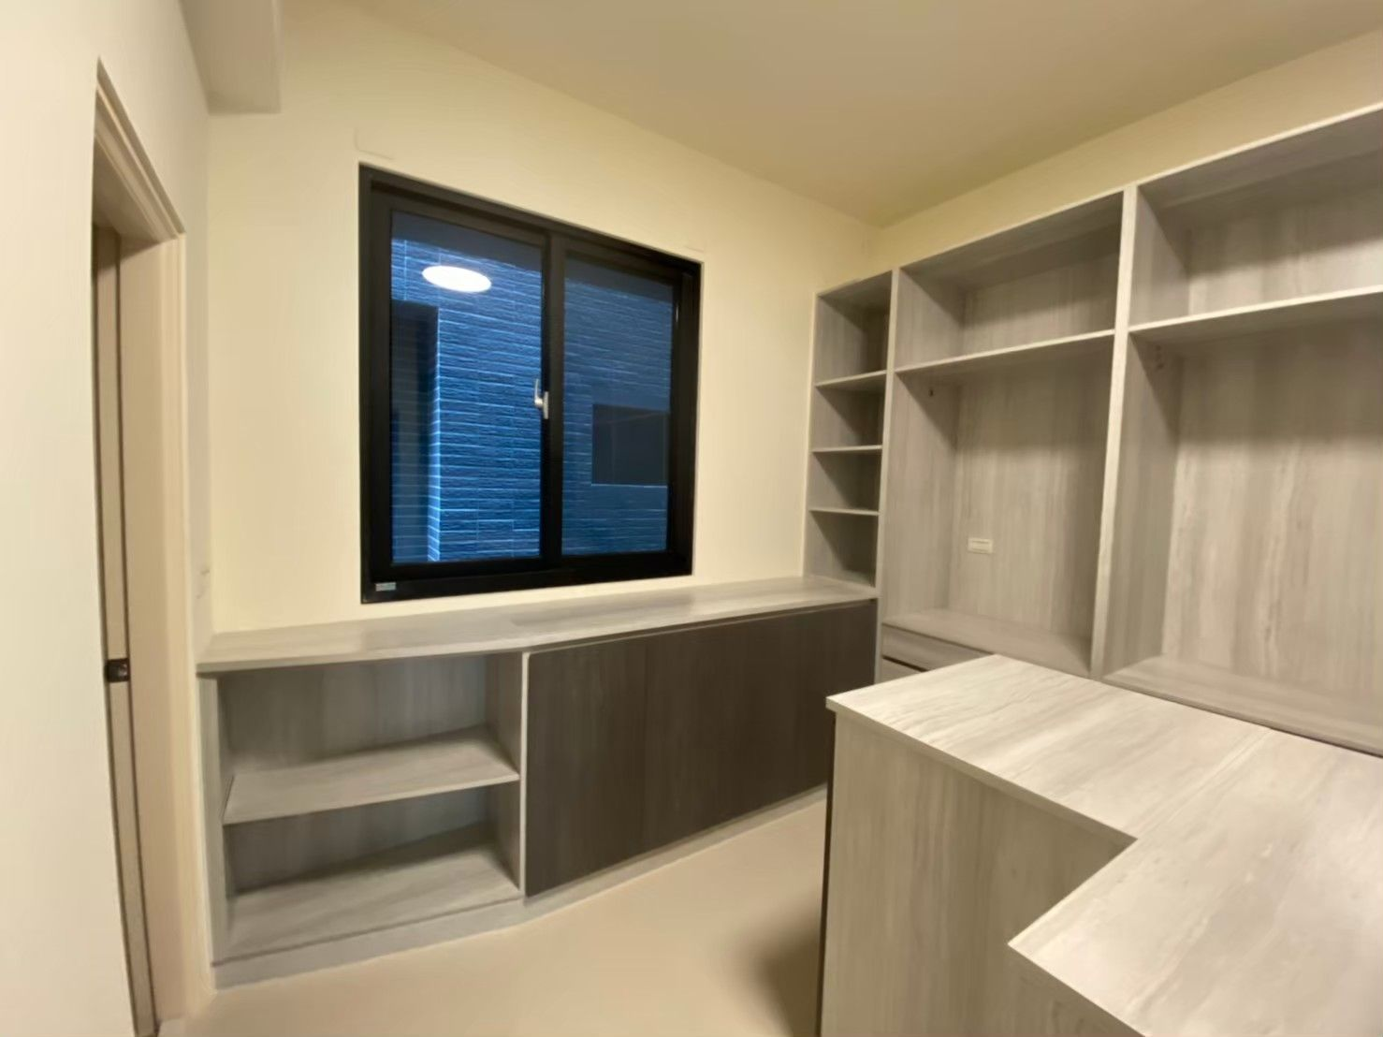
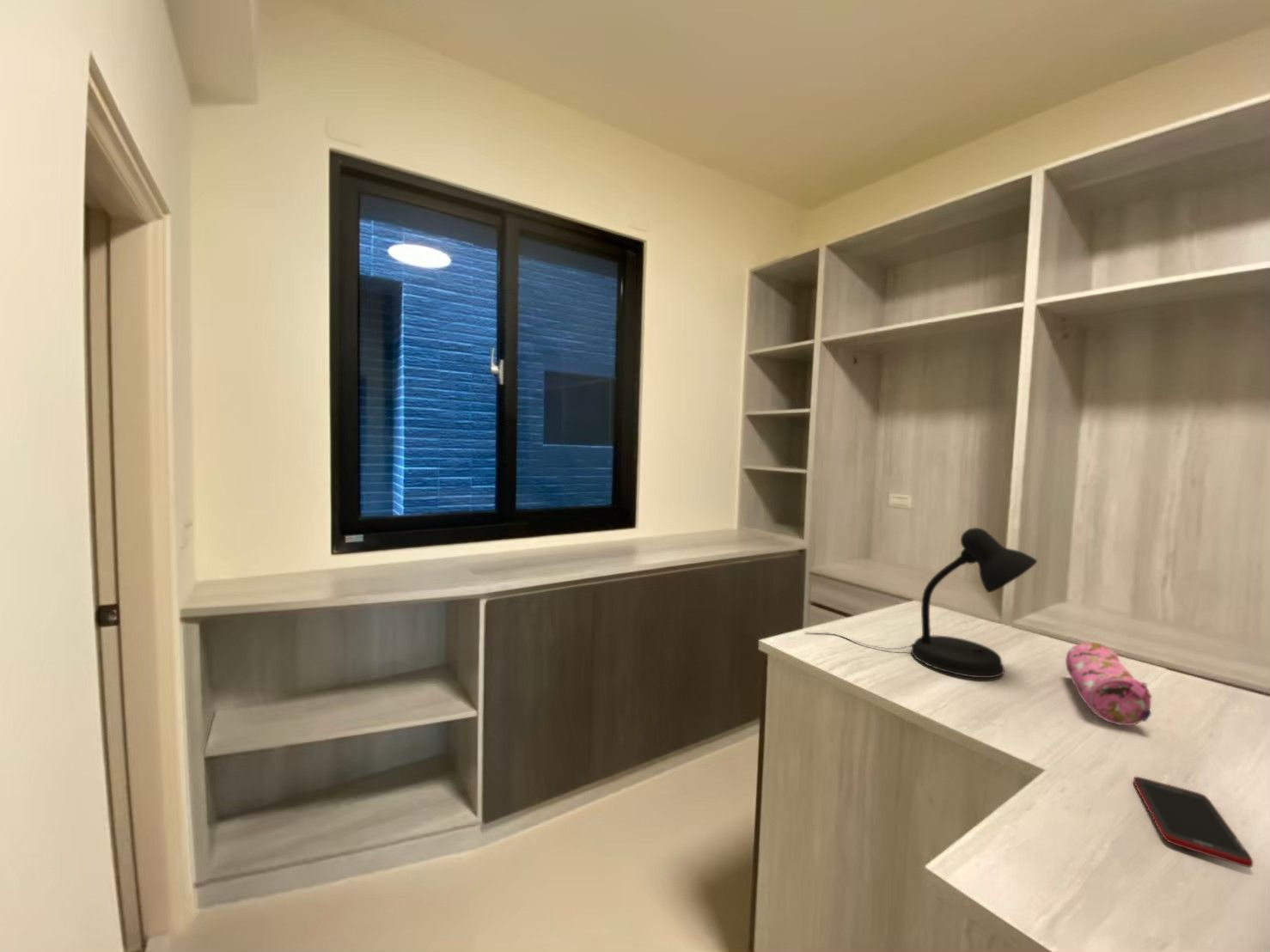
+ cell phone (1186, 817)
+ desk lamp (924, 590)
+ pencil case (1103, 679)
